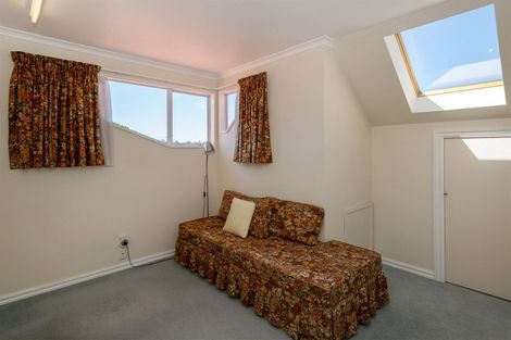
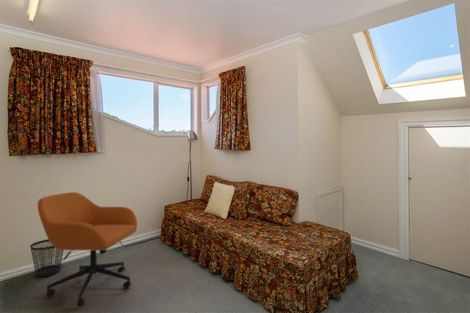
+ office chair (93, 240)
+ wastebasket (47, 257)
